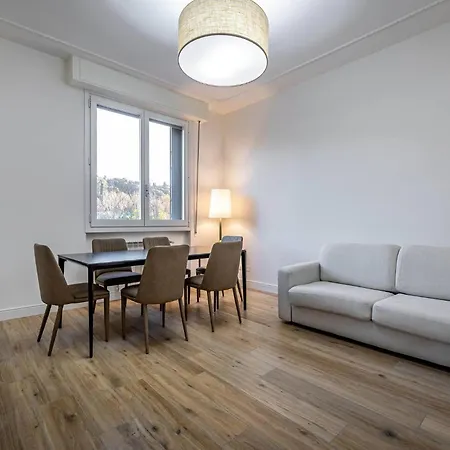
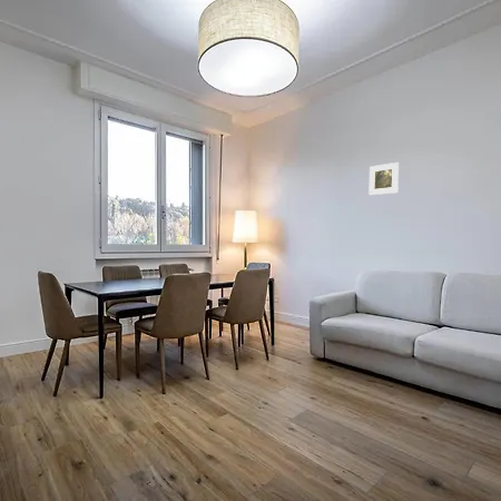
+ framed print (383, 179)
